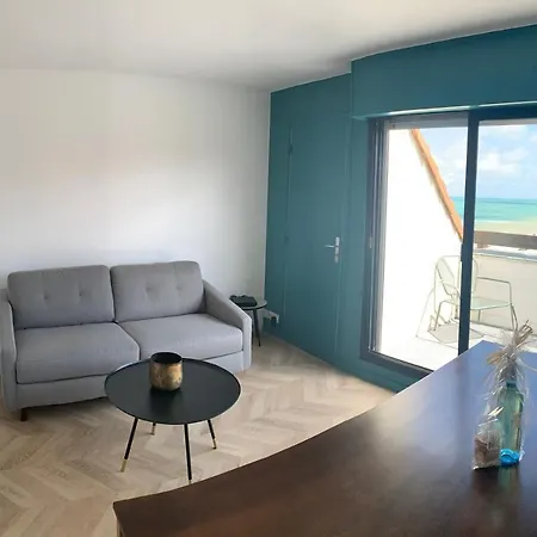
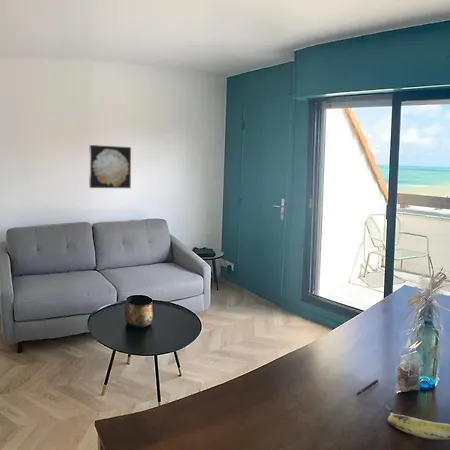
+ pen (367, 387)
+ fruit (417, 422)
+ wall art (110, 167)
